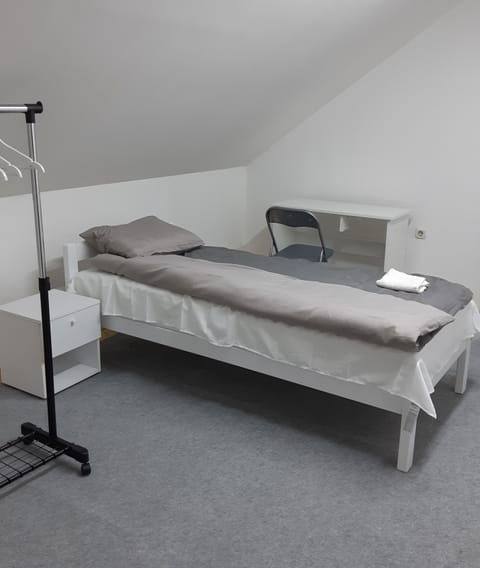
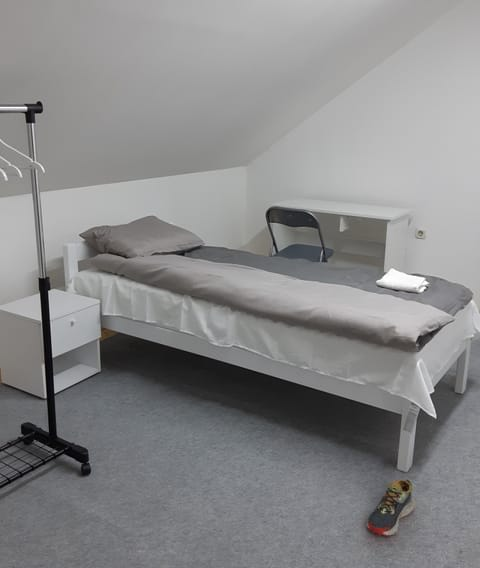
+ shoe (391, 502)
